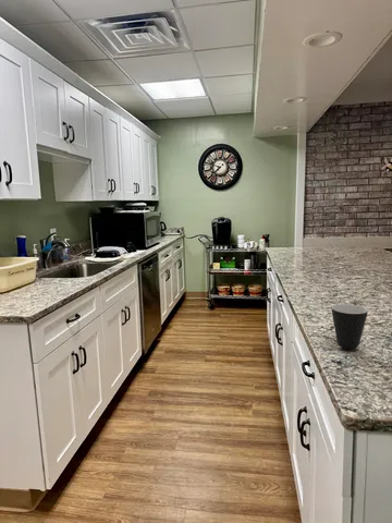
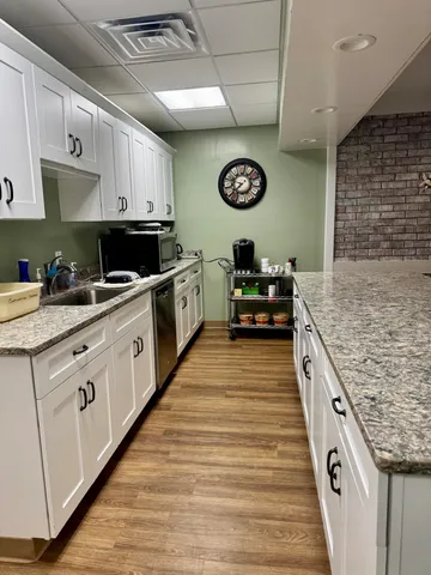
- mug (347, 327)
